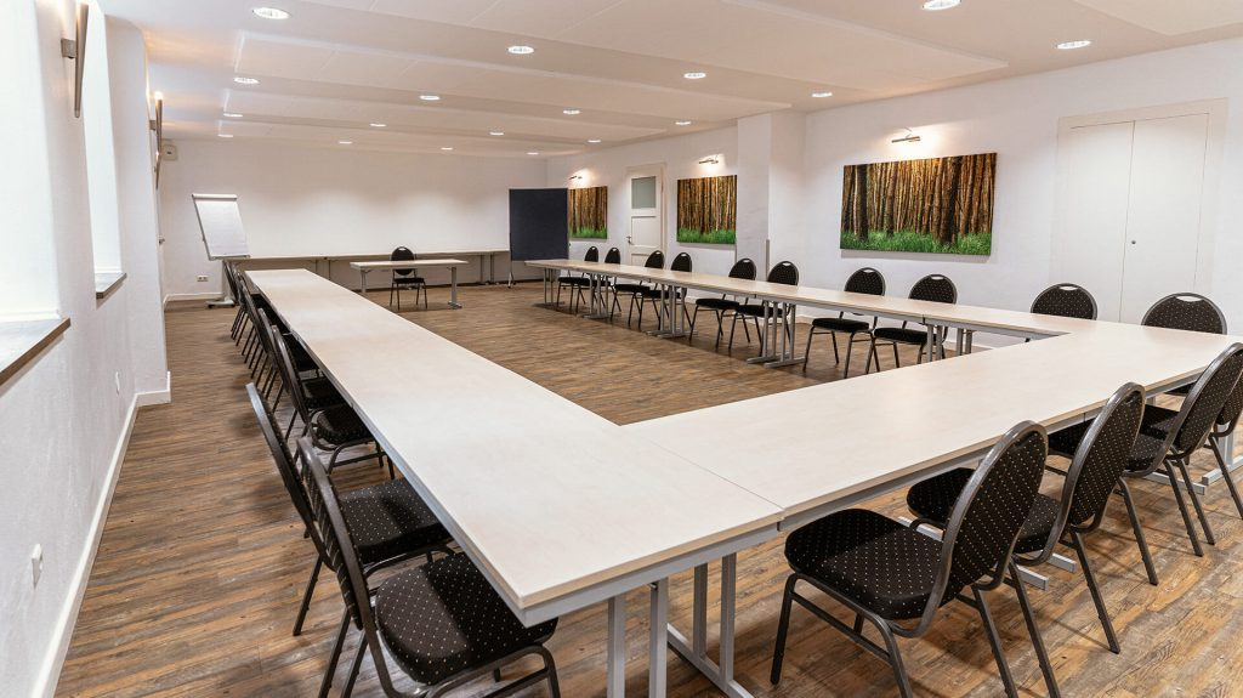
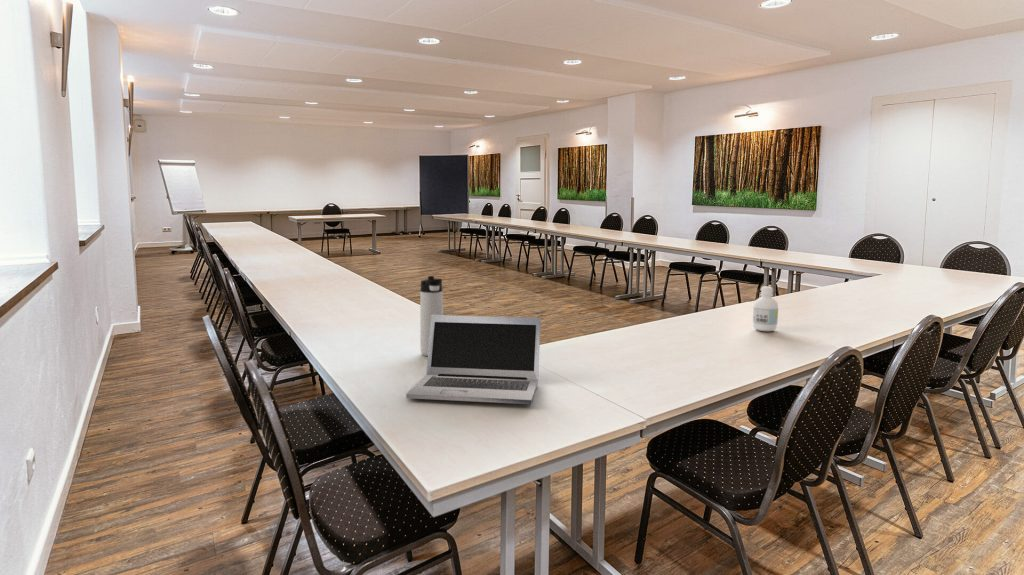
+ laptop (477, 356)
+ thermos bottle (431, 315)
+ bottle (765, 308)
